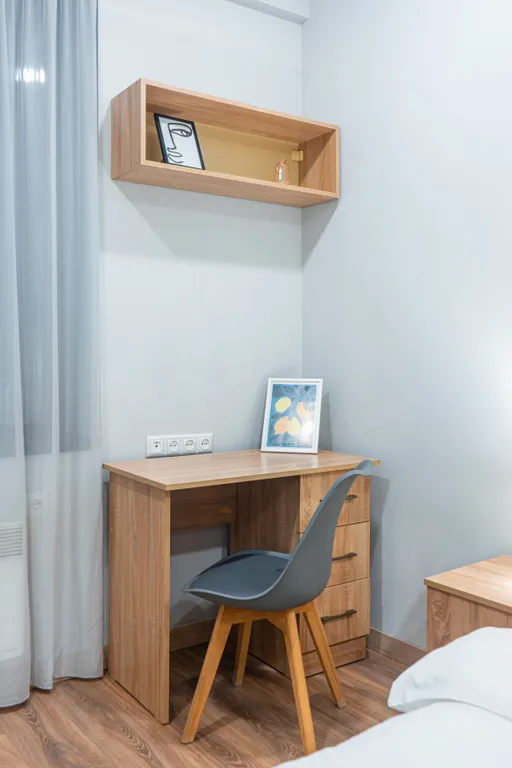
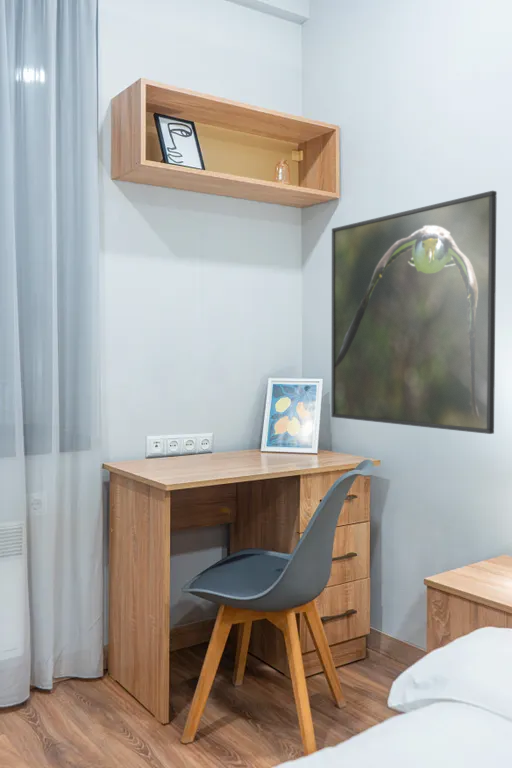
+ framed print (403, 318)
